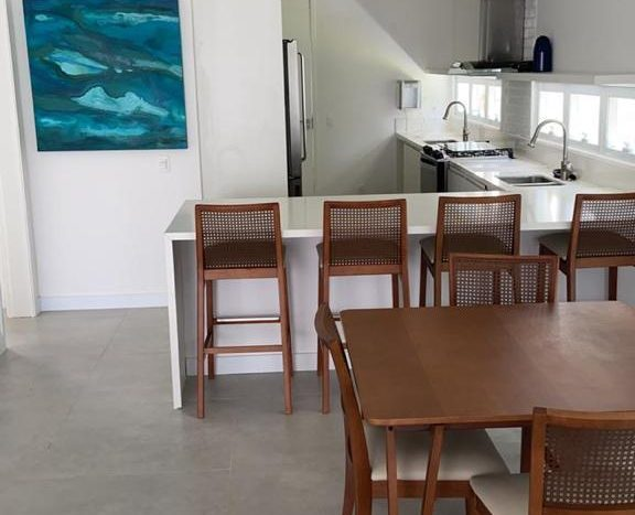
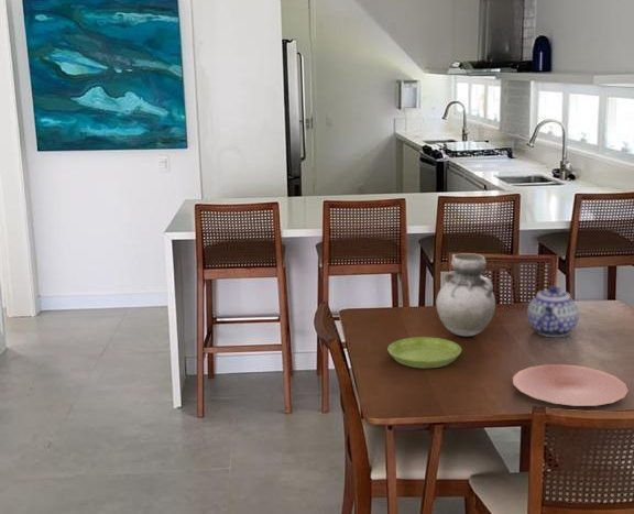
+ teapot (553, 308)
+ saucer (424, 353)
+ plate (568, 387)
+ vase (466, 295)
